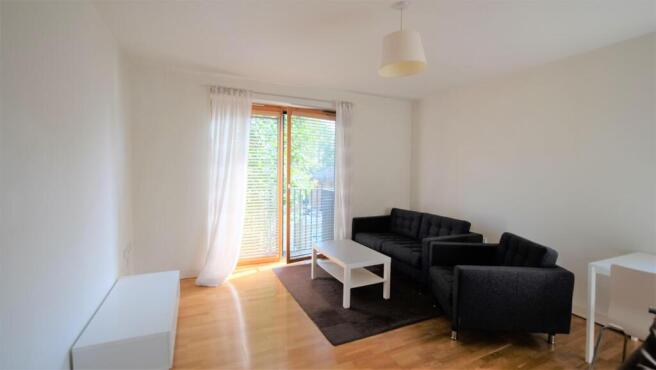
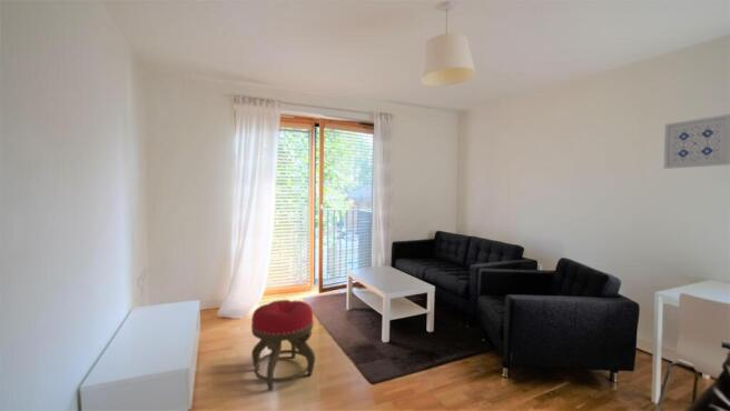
+ wall art (696, 143)
+ stool (283, 339)
